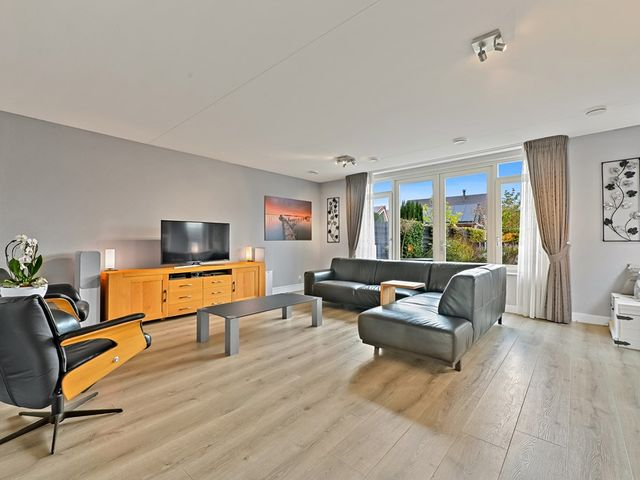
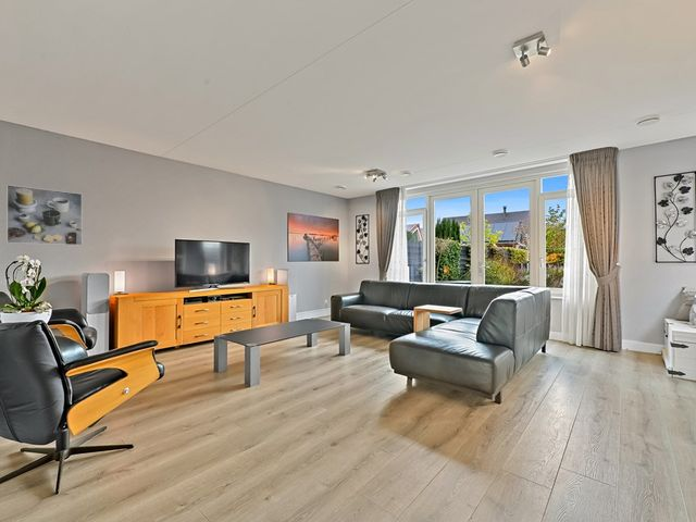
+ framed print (46, 216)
